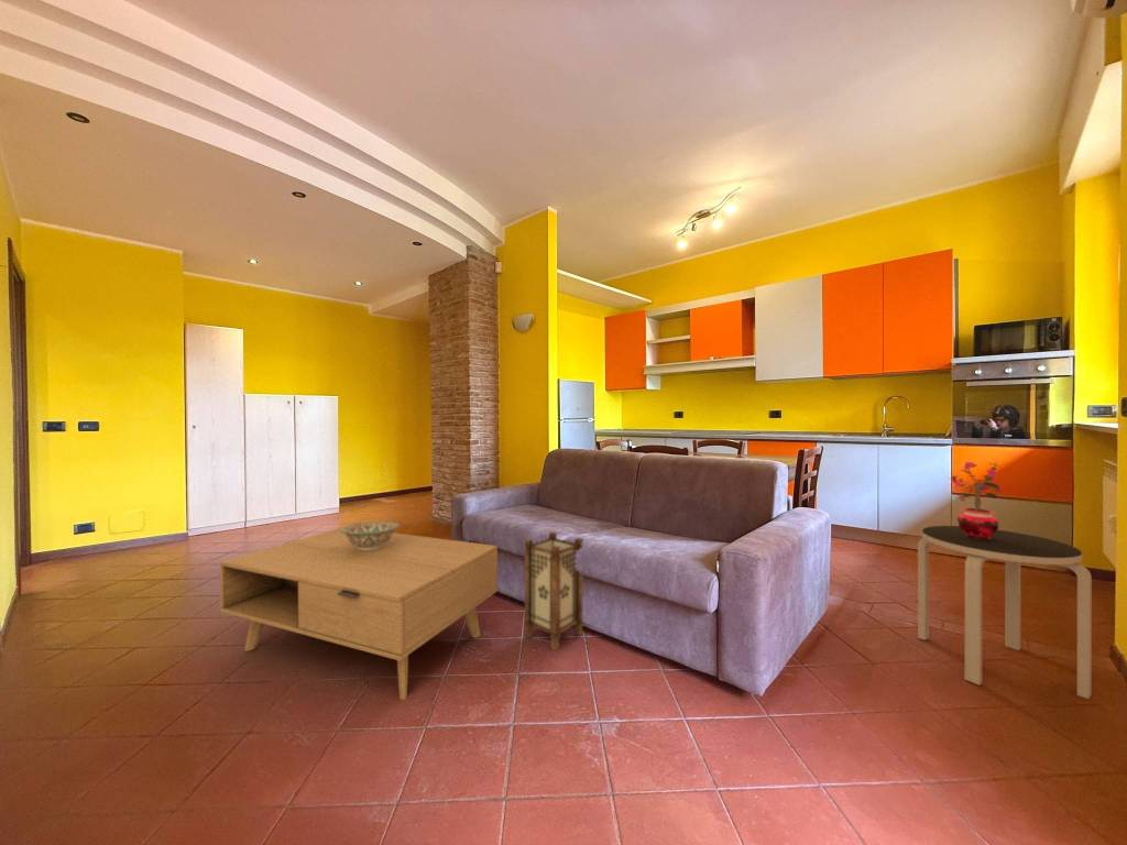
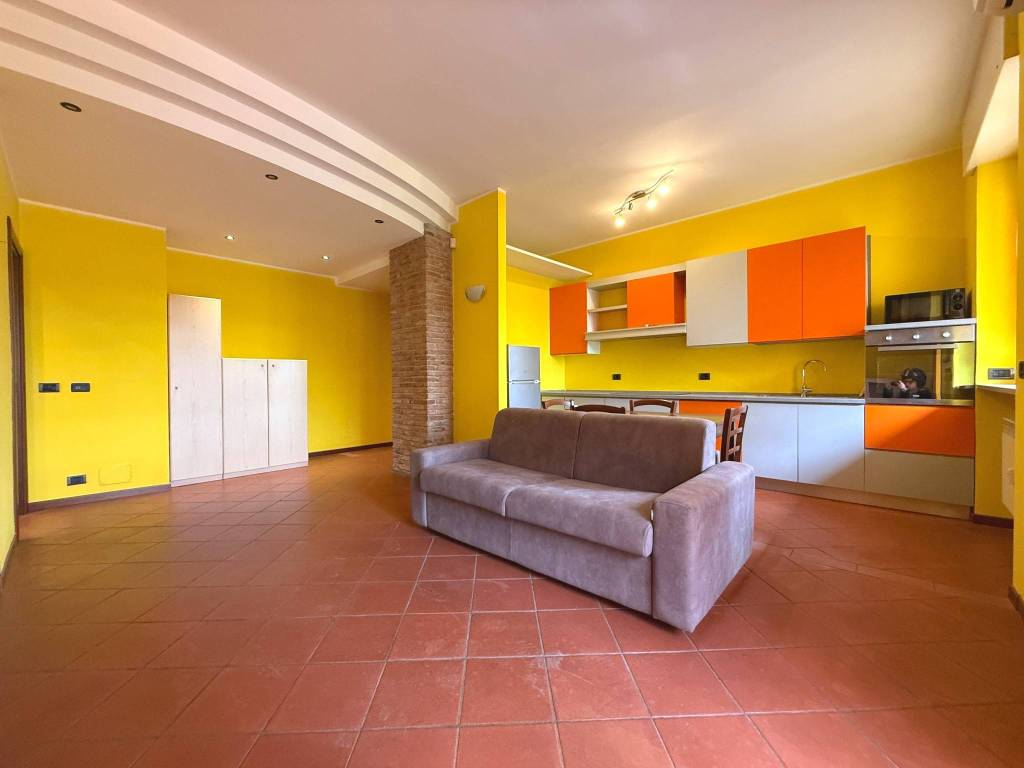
- side table (1005, 601)
- coffee table (364, 599)
- lantern (554, 586)
- decorative bowl (370, 536)
- potted plant (977, 498)
